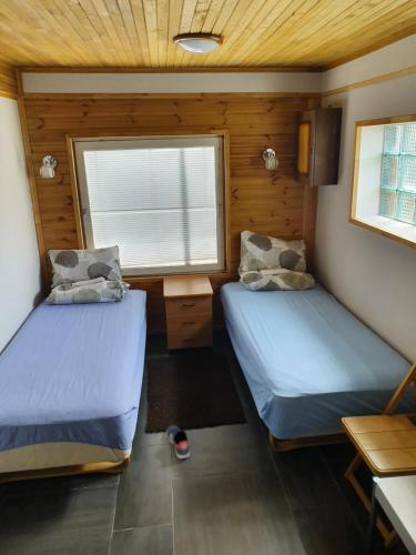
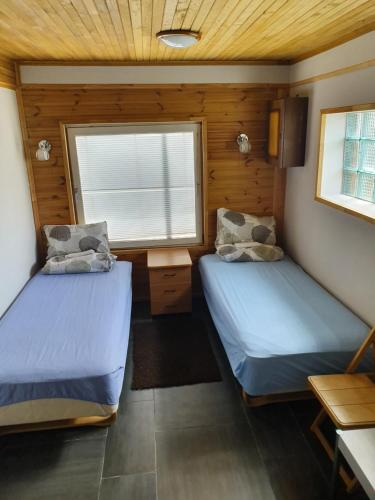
- sneaker (179, 435)
